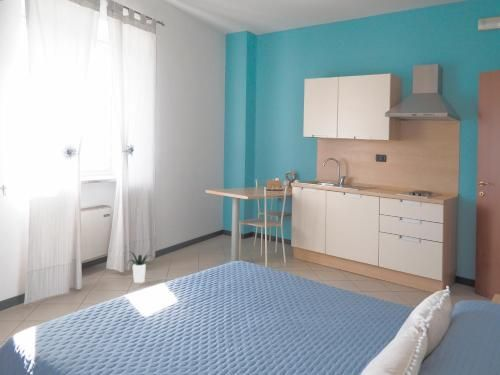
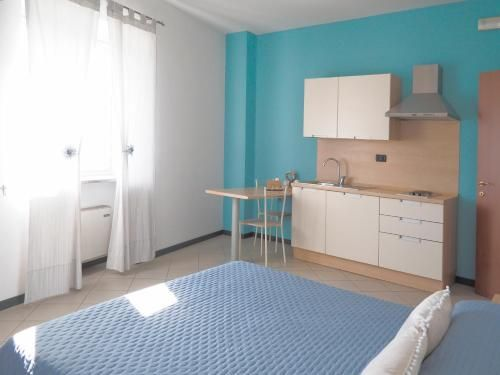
- potted plant (138, 266)
